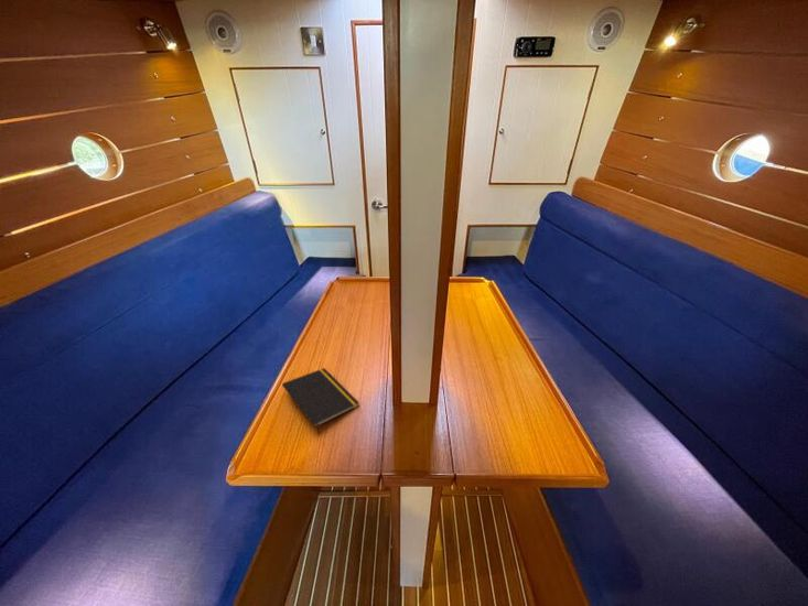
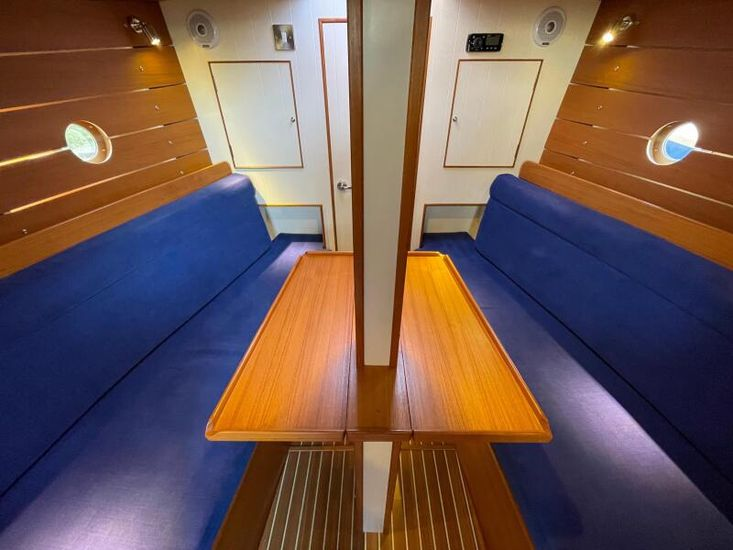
- notepad (320, 393)
